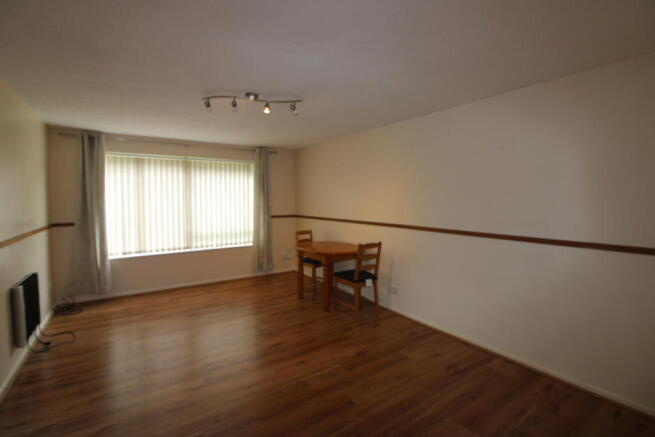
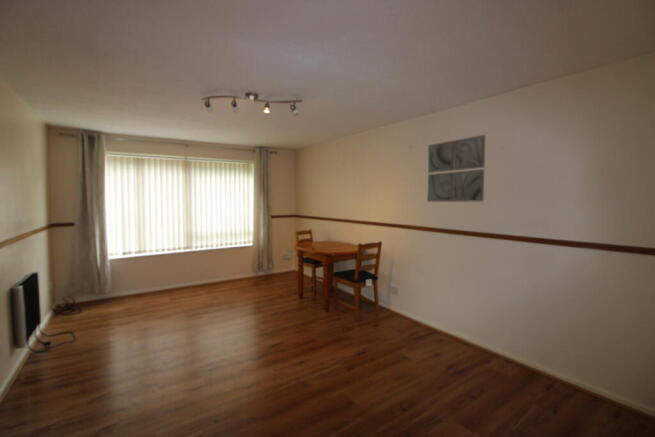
+ wall art (453, 170)
